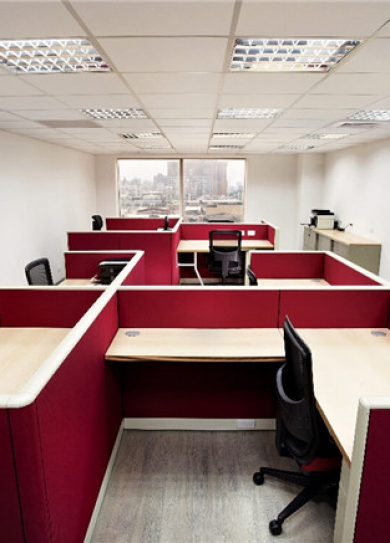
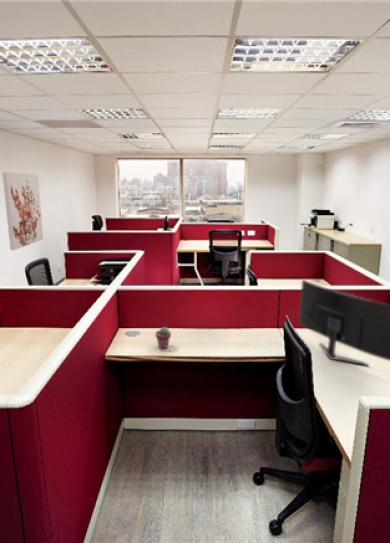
+ monitor (339, 324)
+ wall art (25, 209)
+ potted succulent (163, 336)
